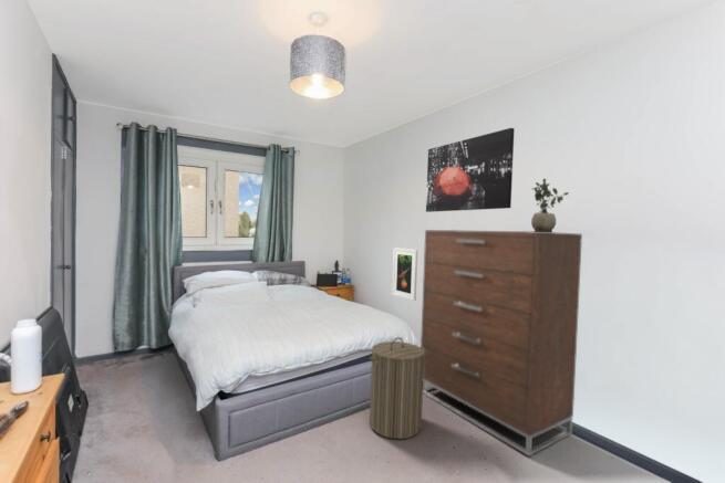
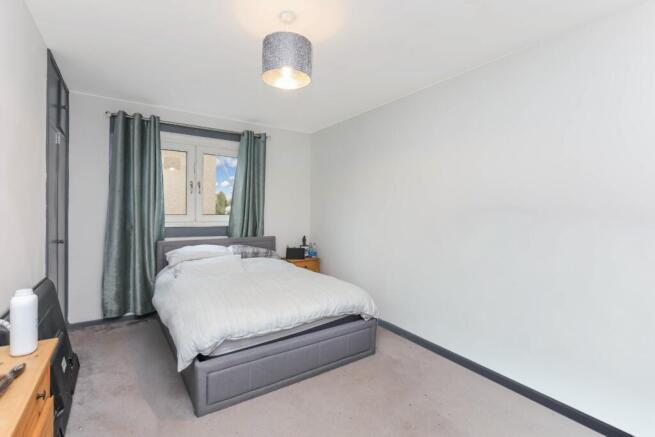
- potted plant (547, 204)
- laundry hamper (396, 380)
- wall art (464, 175)
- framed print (404, 273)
- dresser (489, 322)
